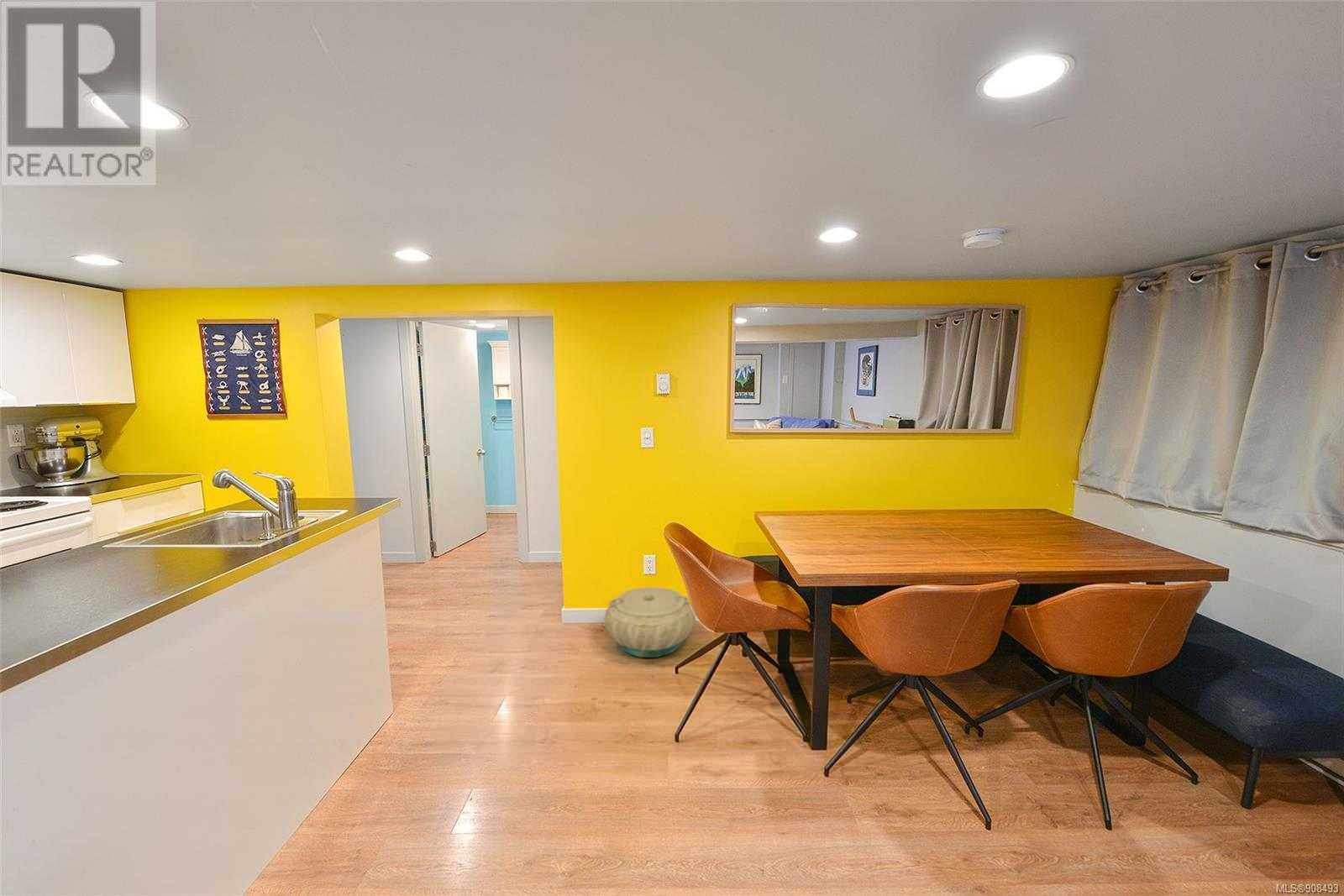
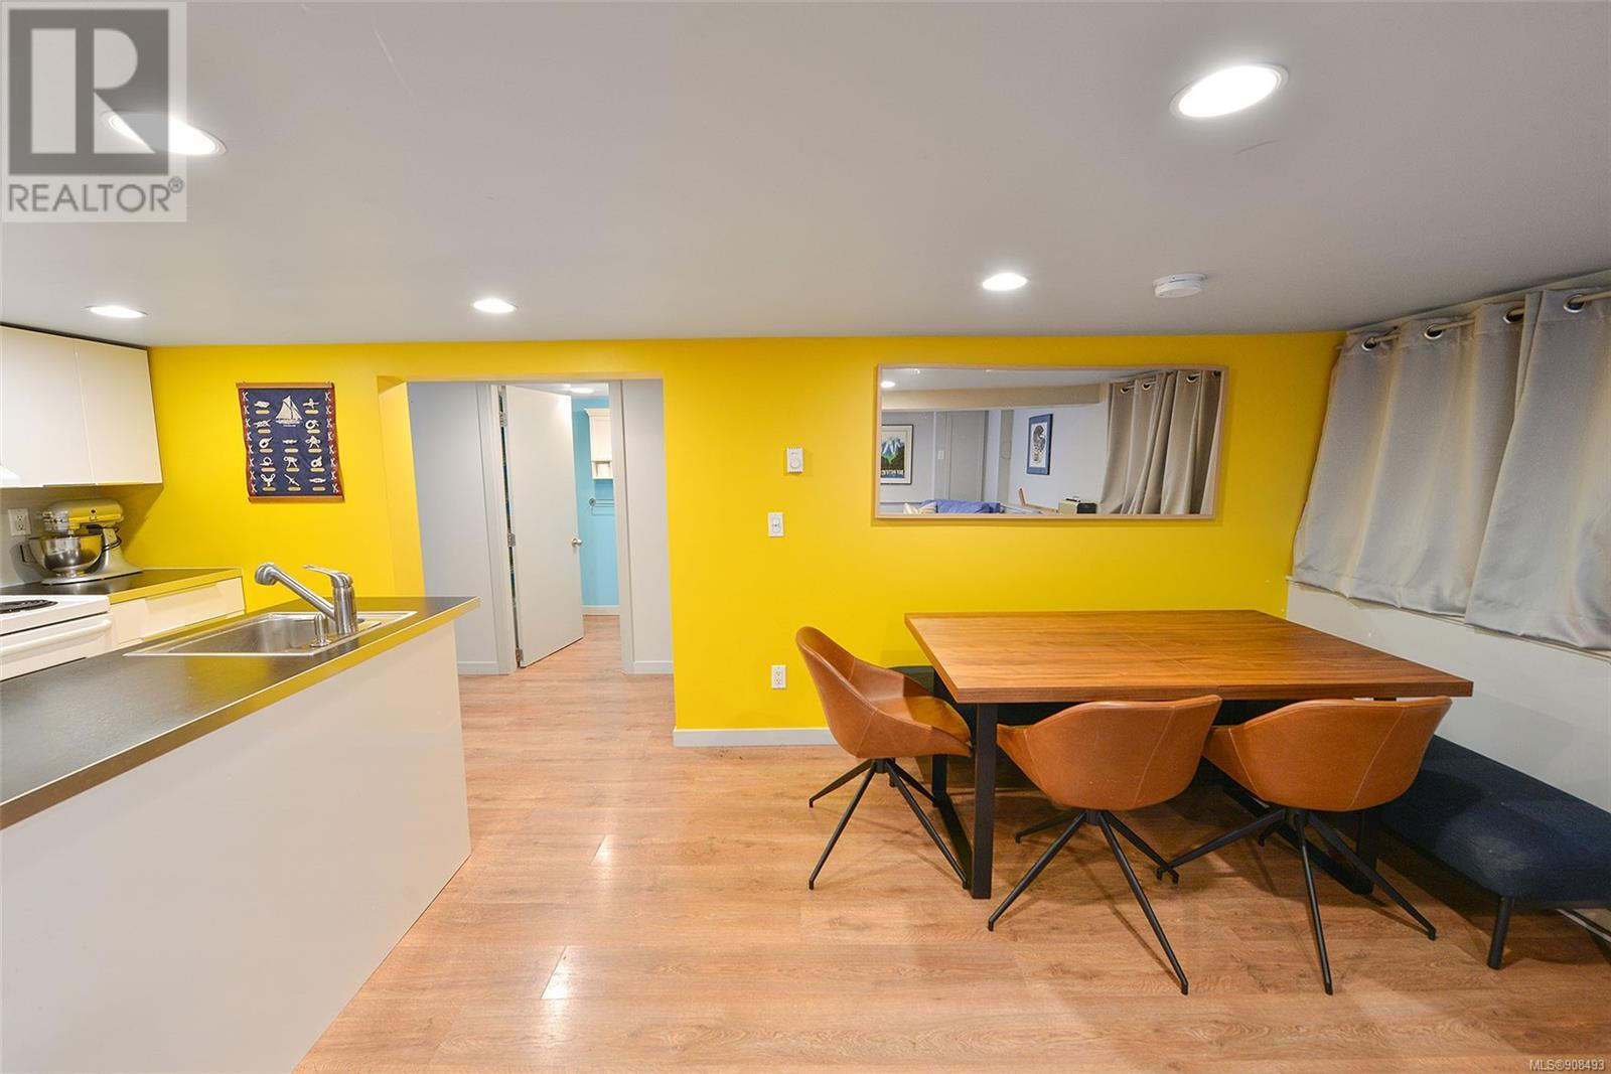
- basket (650, 618)
